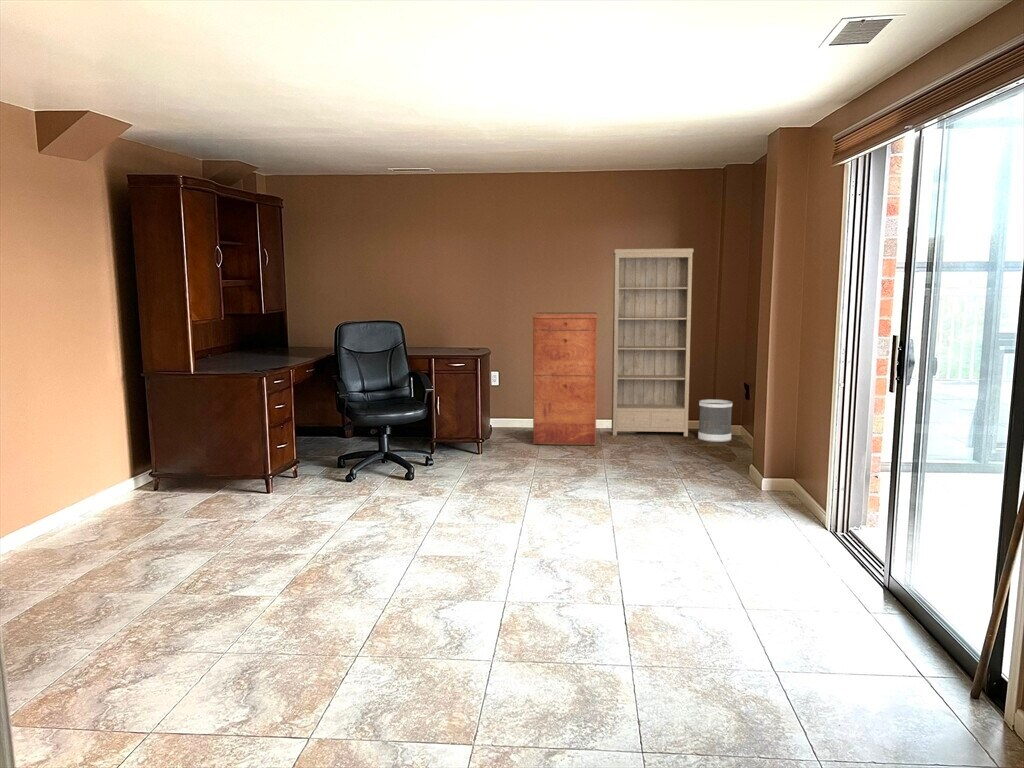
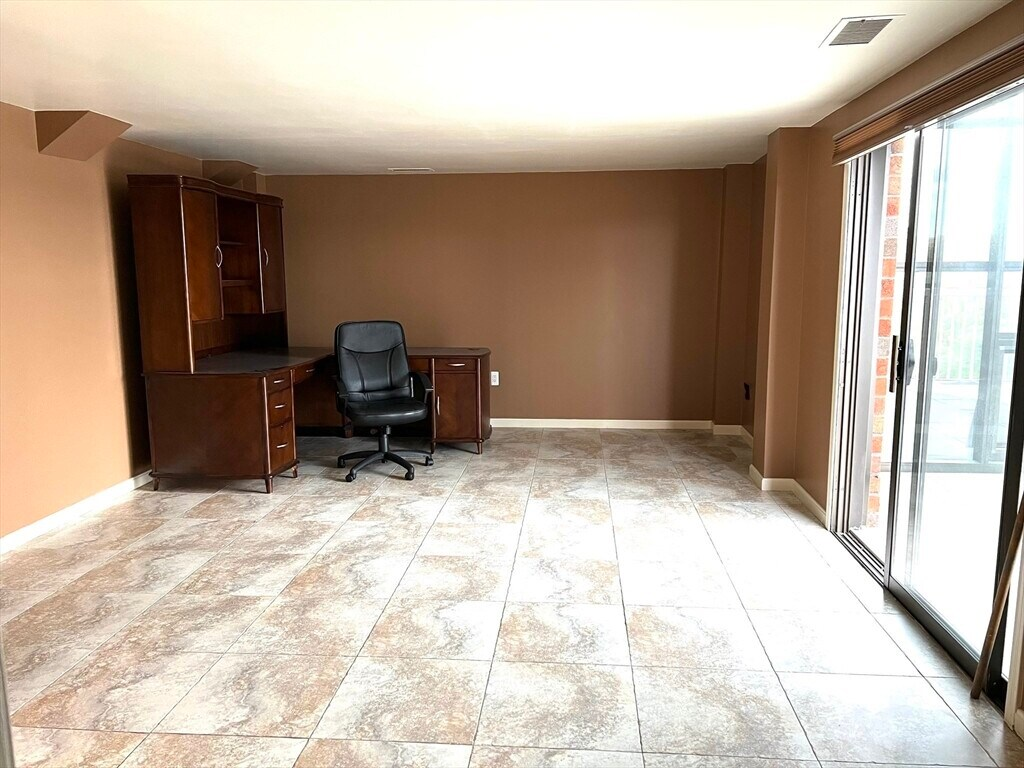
- wastebasket (715, 419)
- filing cabinet (565, 375)
- bookshelf (650, 342)
